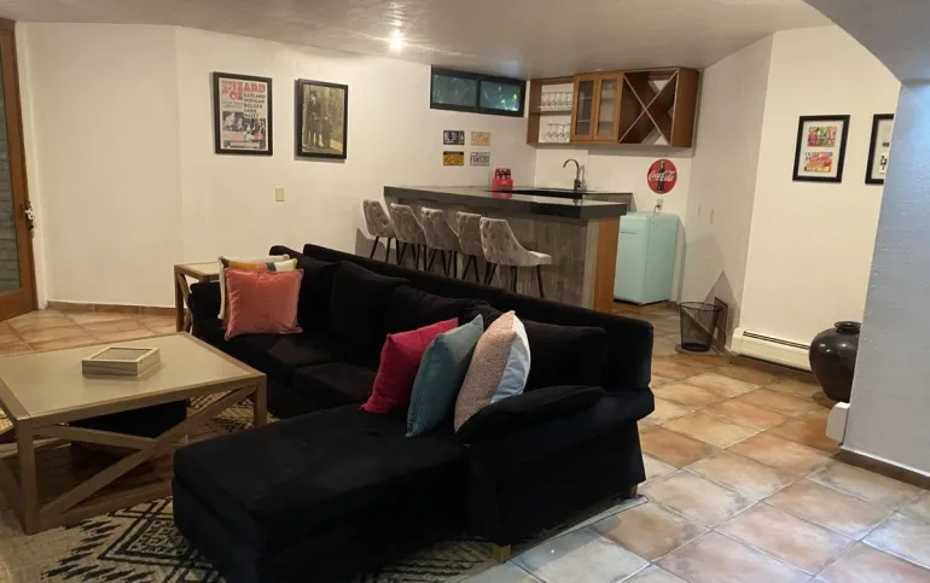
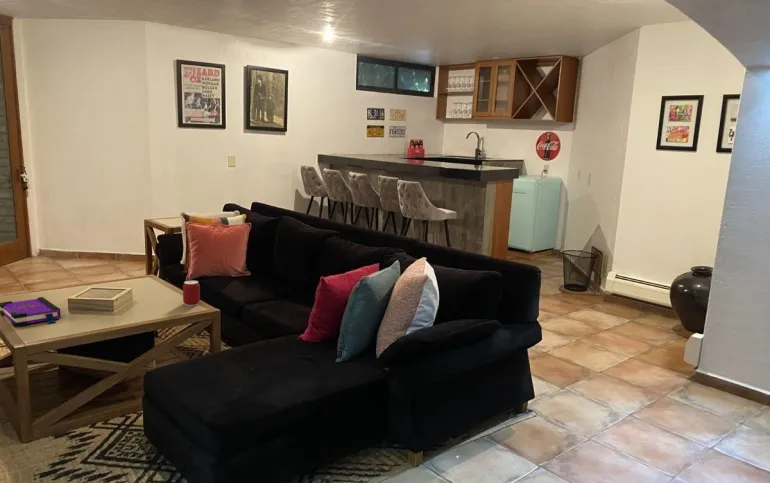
+ board game (31, 312)
+ can (191, 293)
